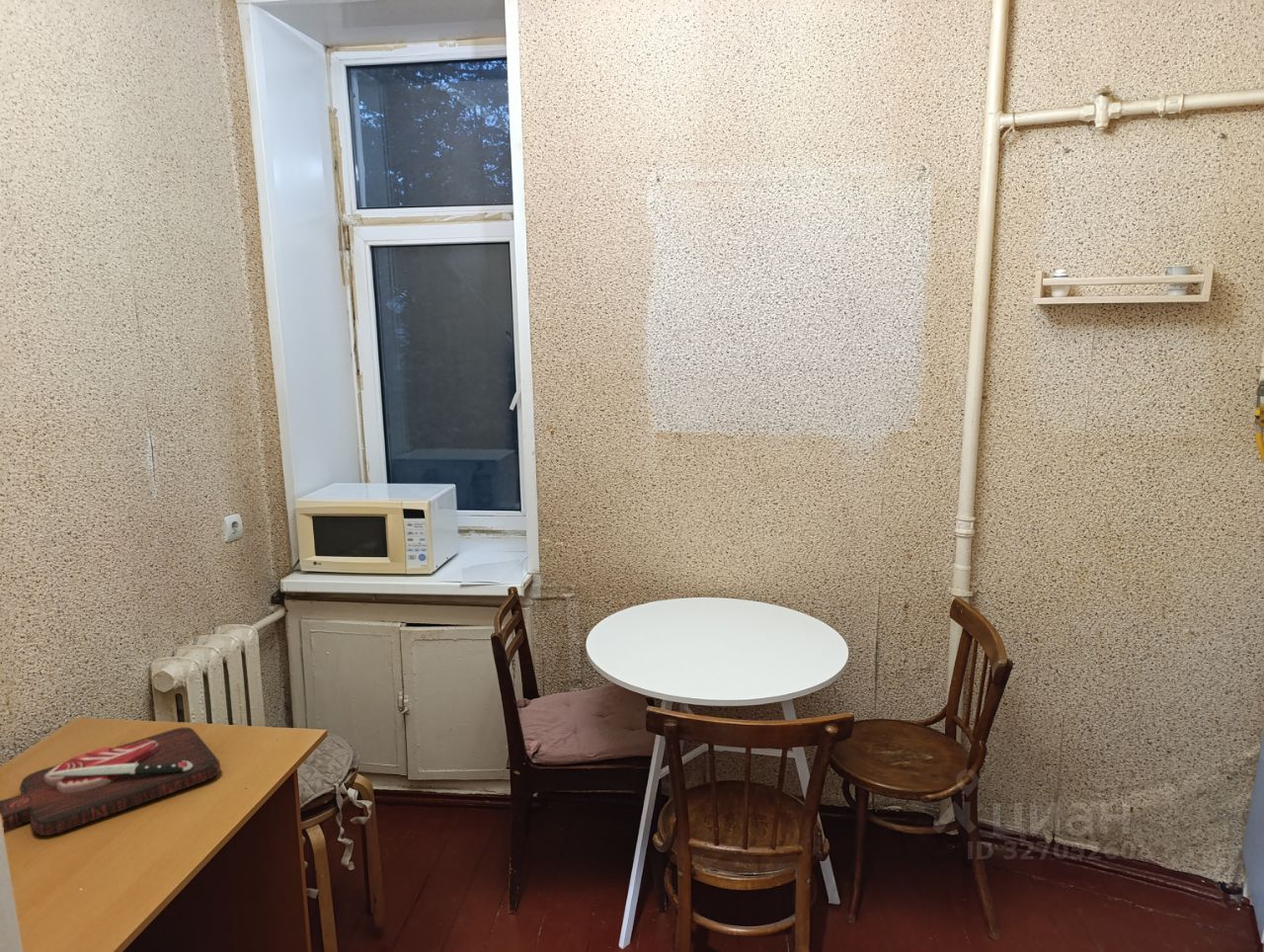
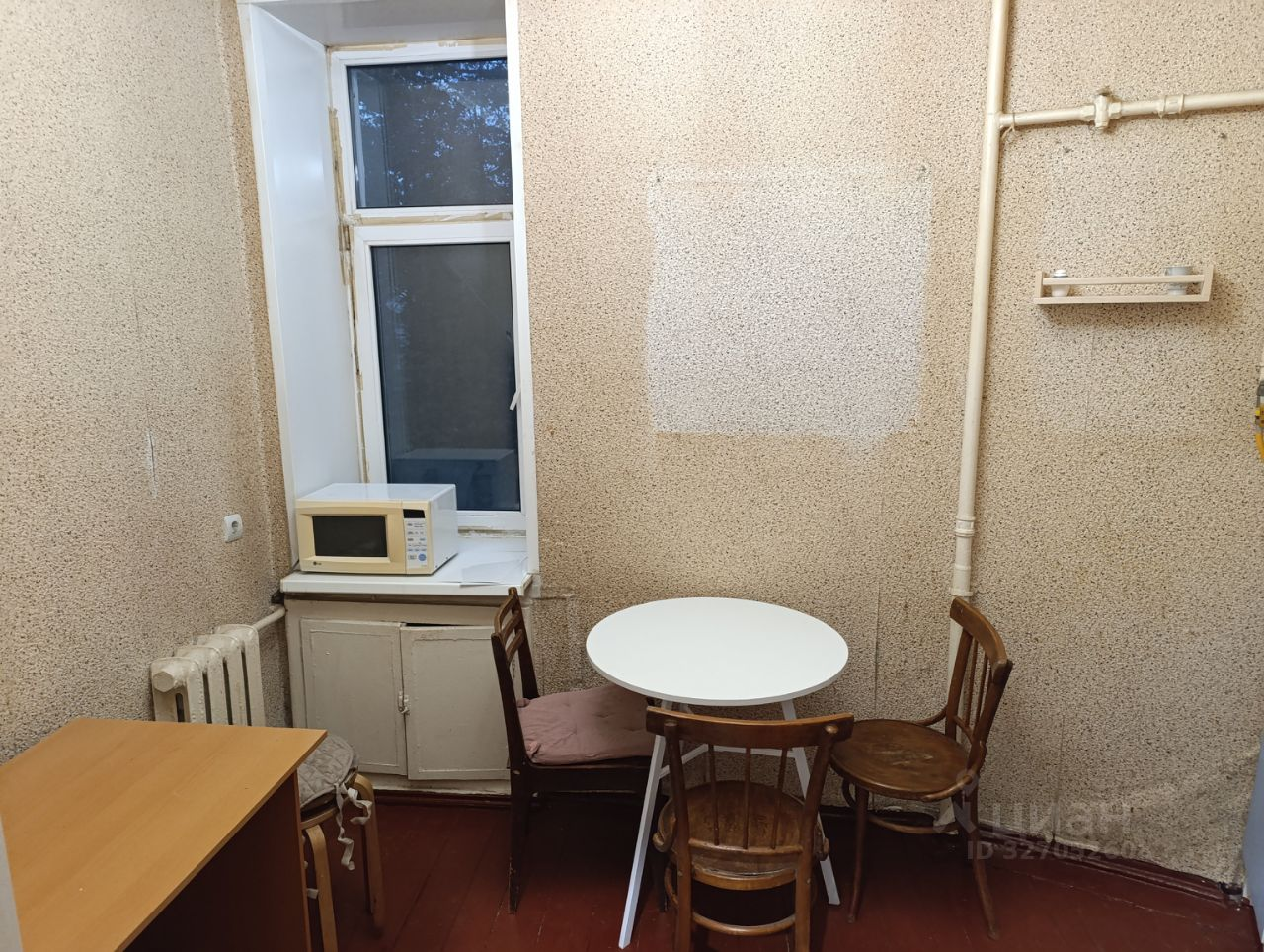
- cutting board (91, 778)
